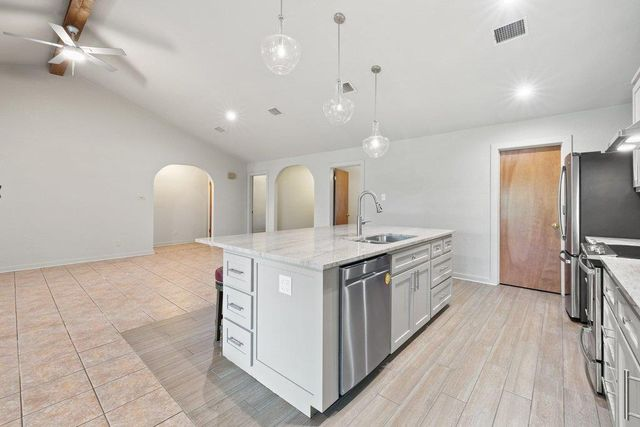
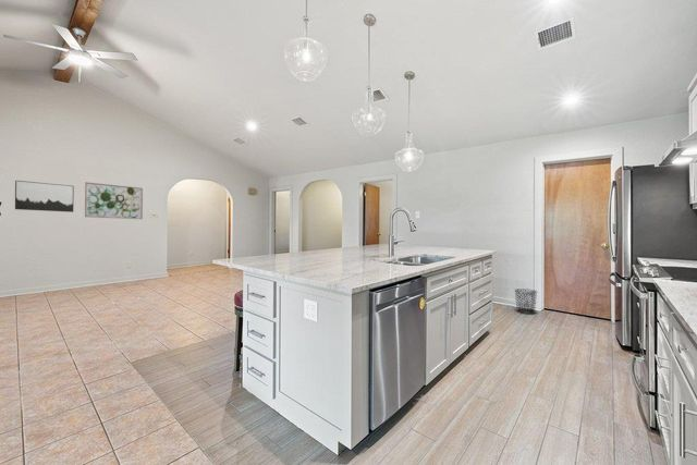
+ wall art (46, 196)
+ wall art (115, 201)
+ waste bin (526, 301)
